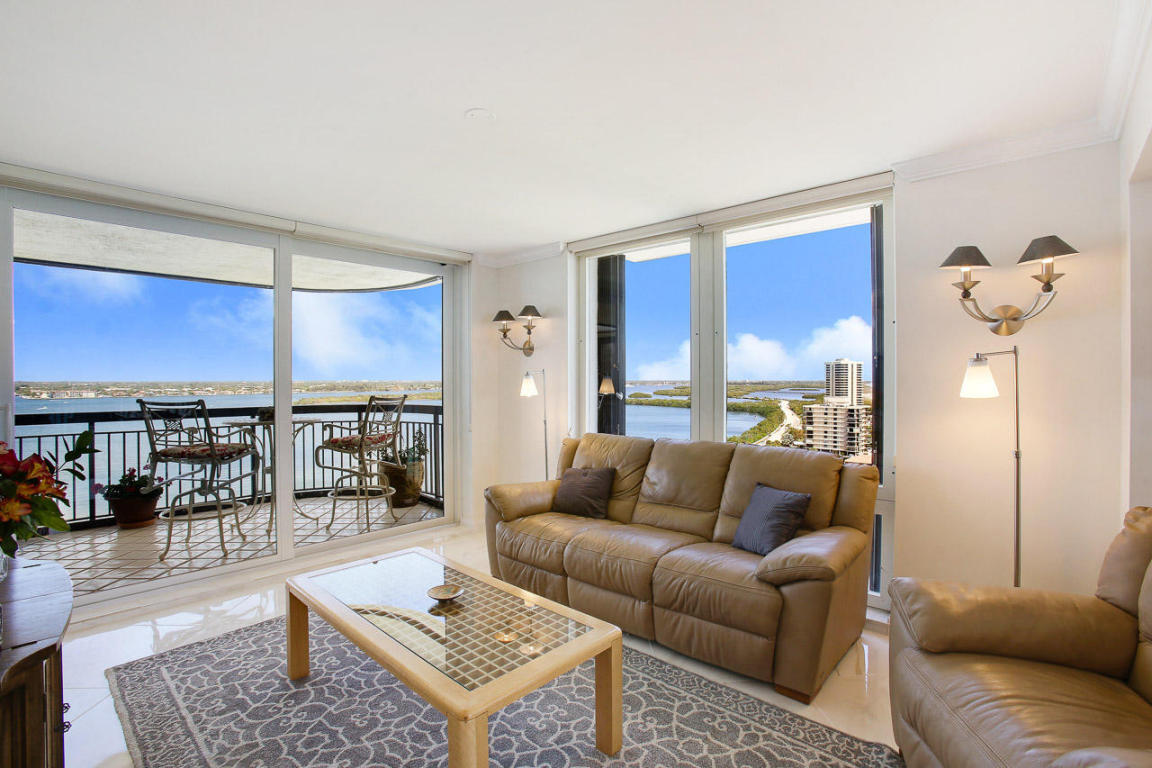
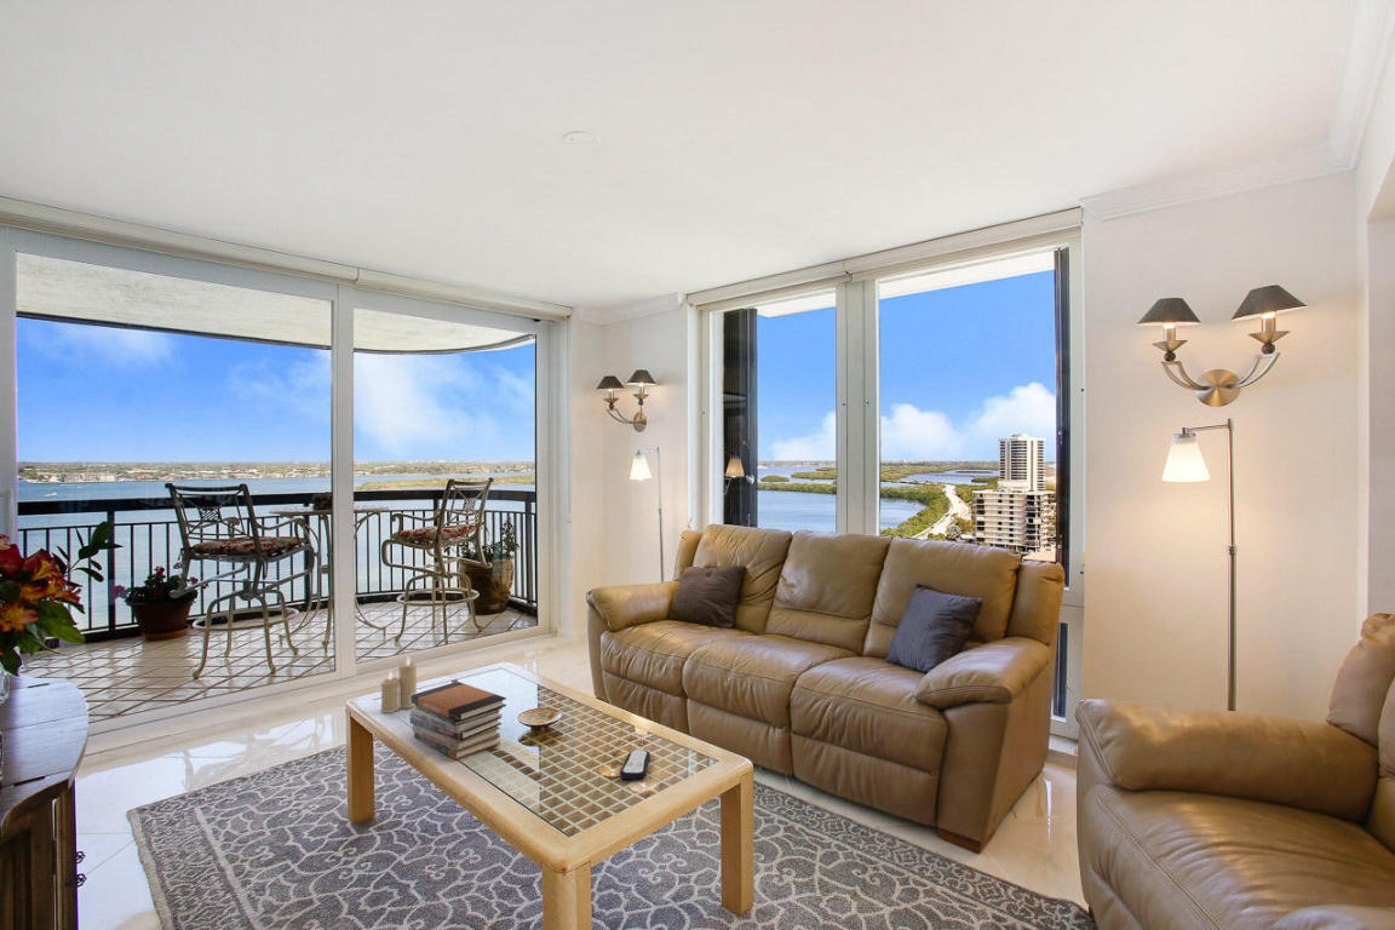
+ remote control (636, 763)
+ book stack (457, 718)
+ candle (397, 683)
